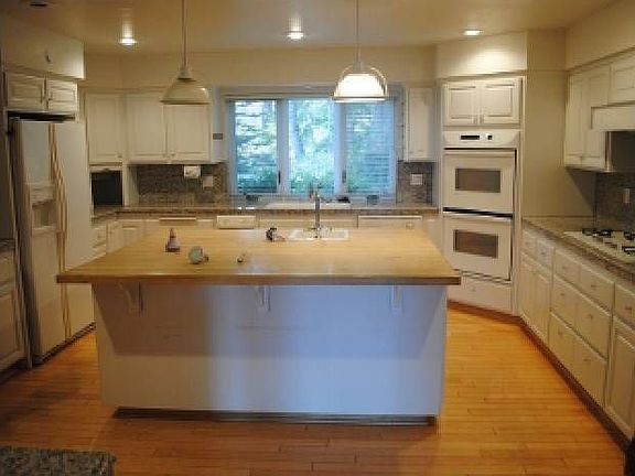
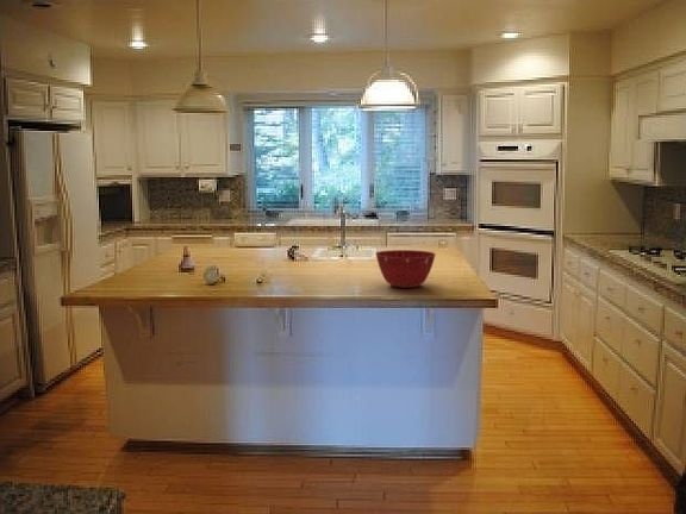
+ mixing bowl (405, 269)
